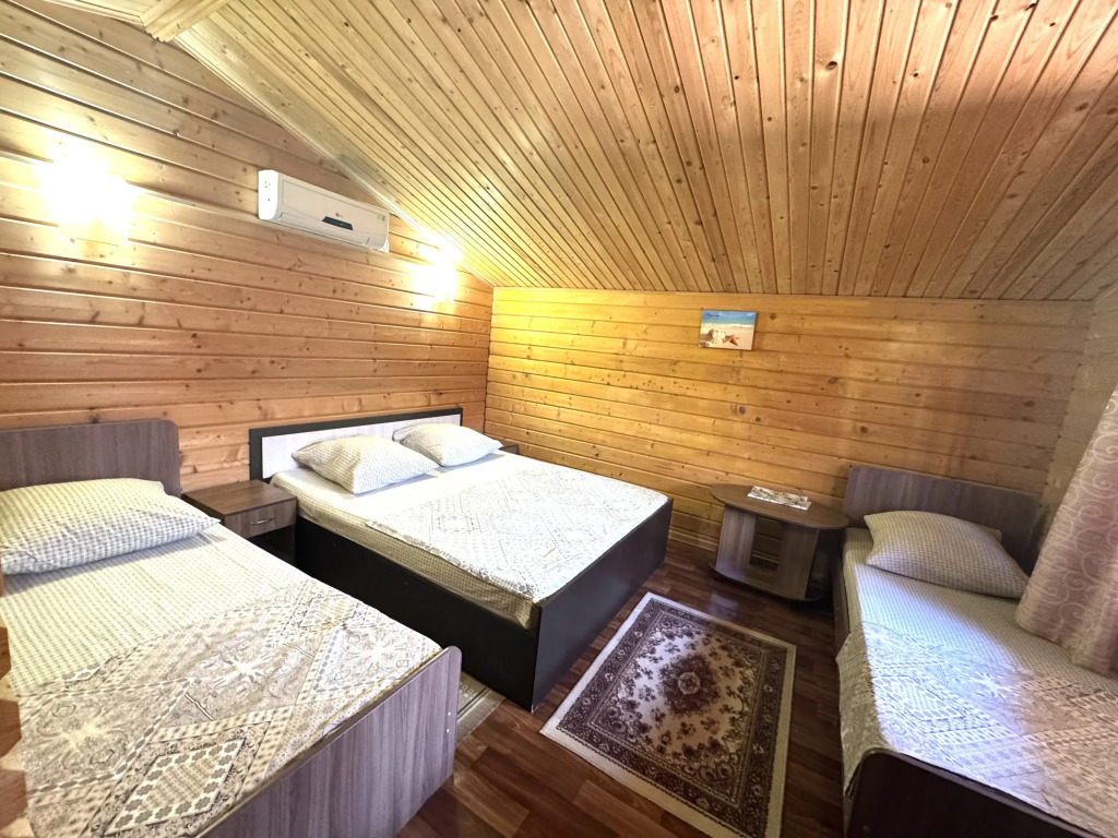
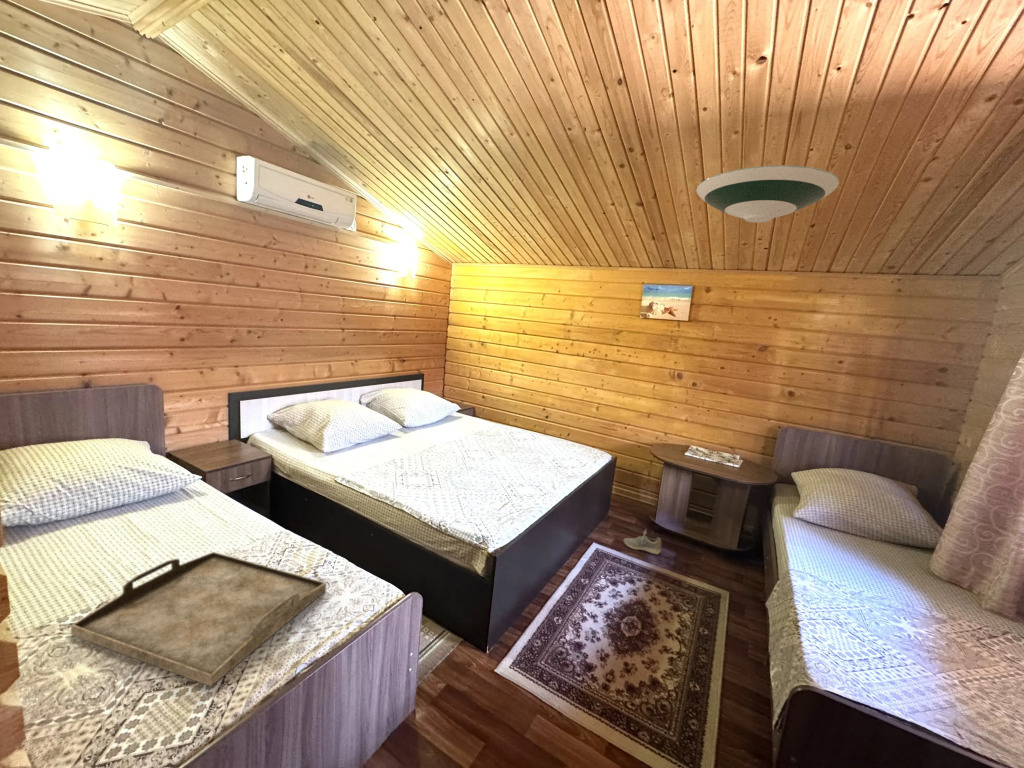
+ shoe (642, 539)
+ serving tray (212, 598)
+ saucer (760, 204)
